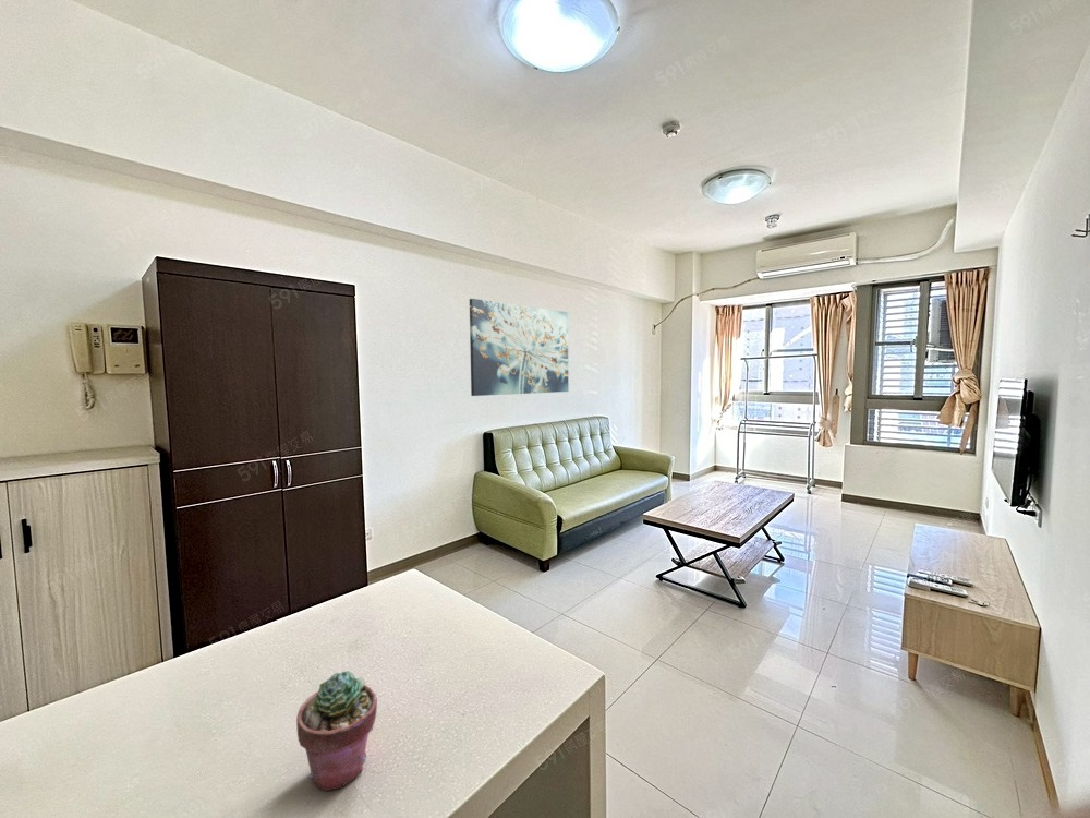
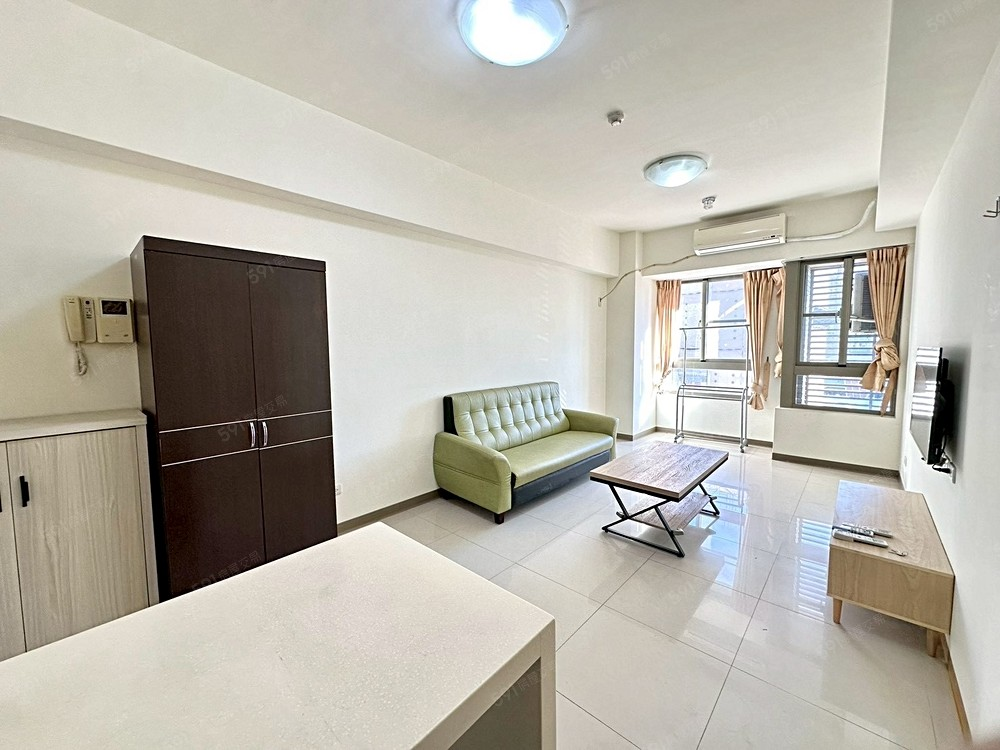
- potted succulent (338, 724)
- wall art (523, 350)
